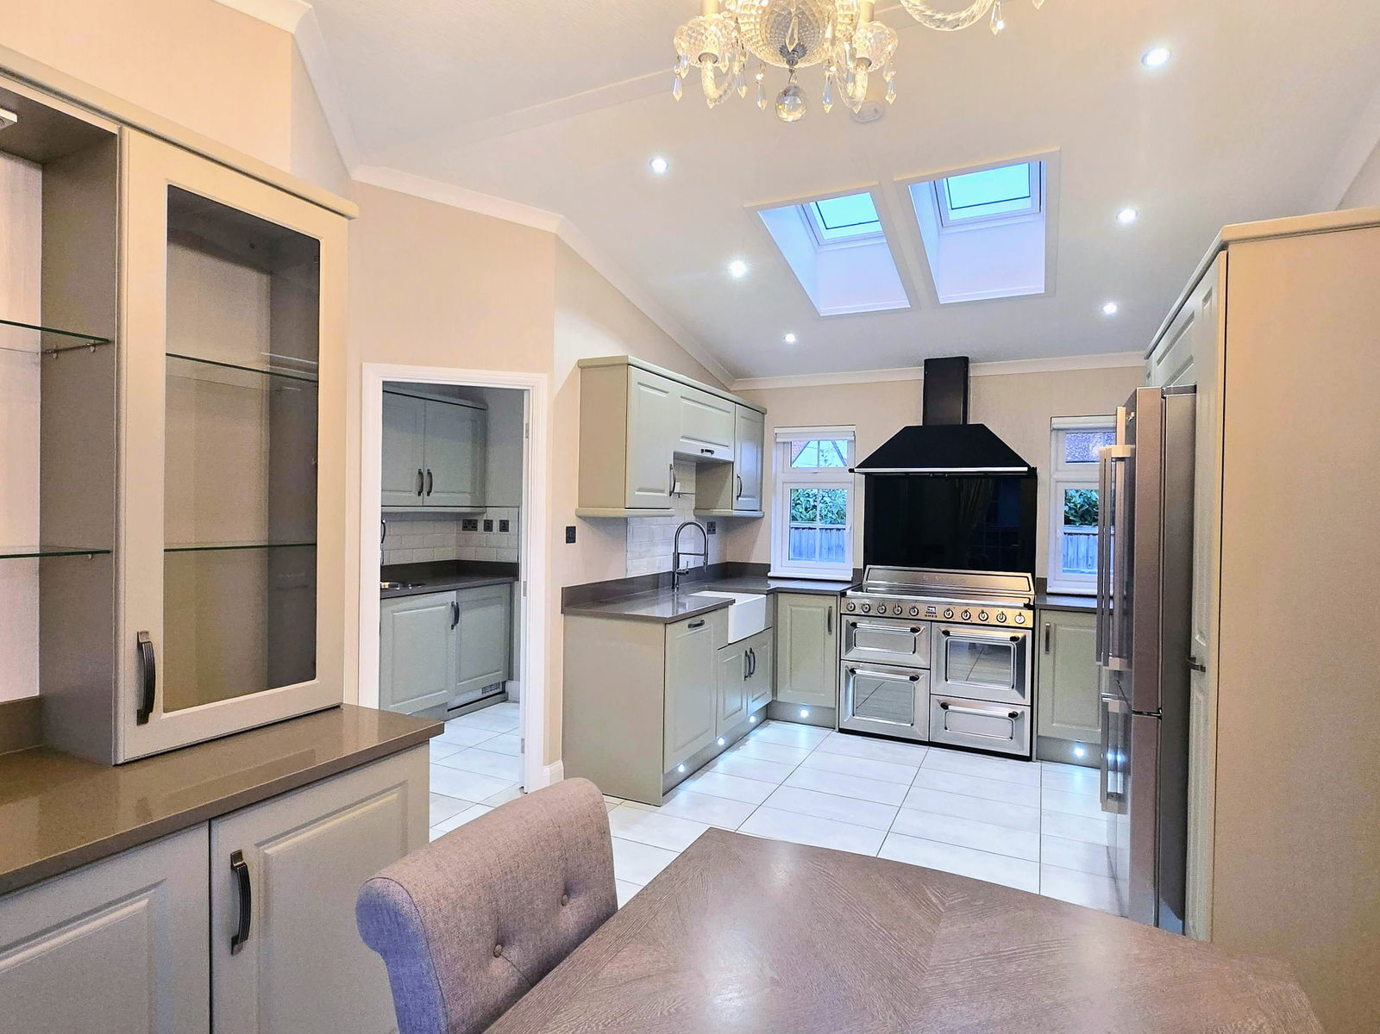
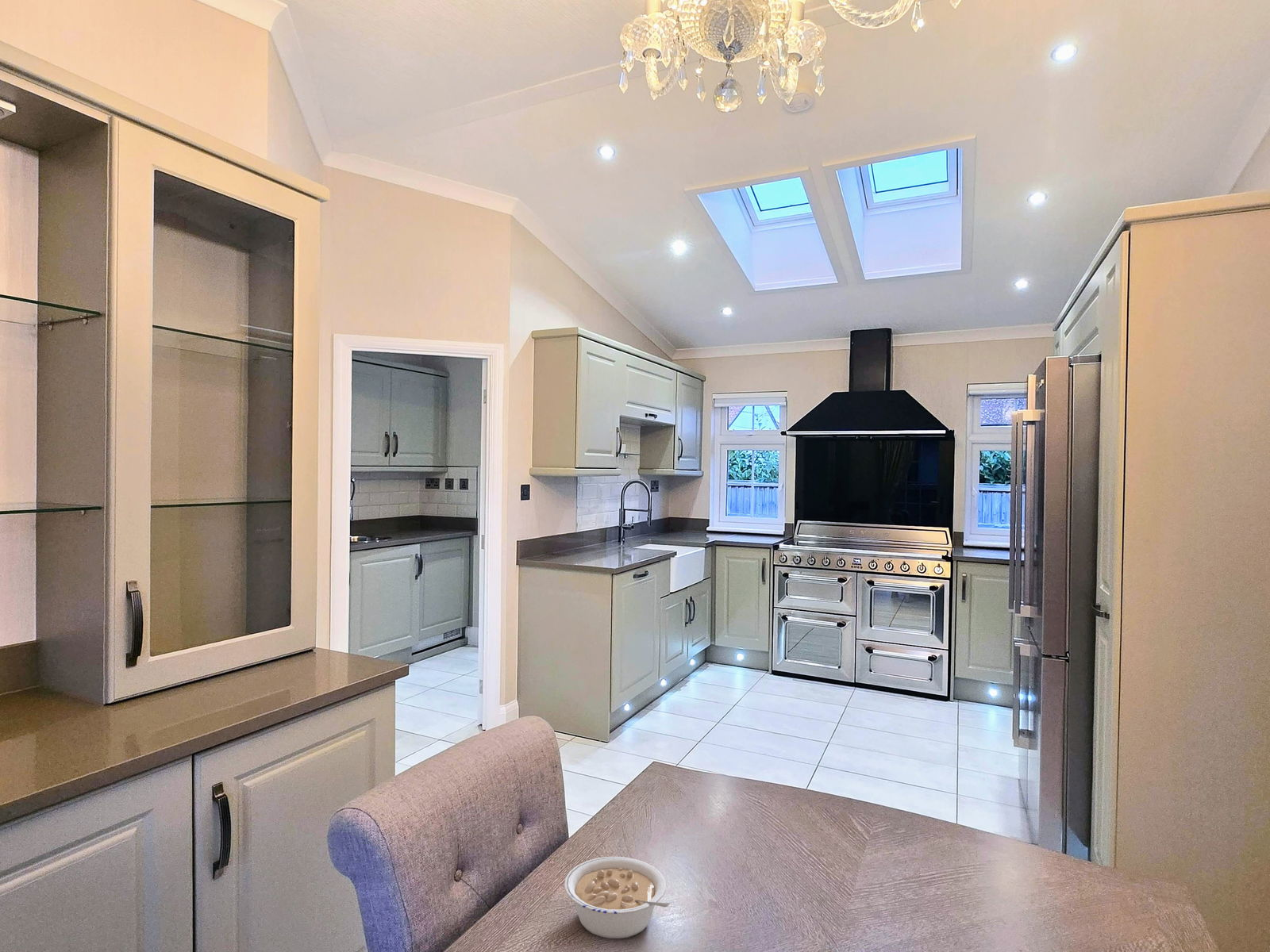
+ legume (618, 896)
